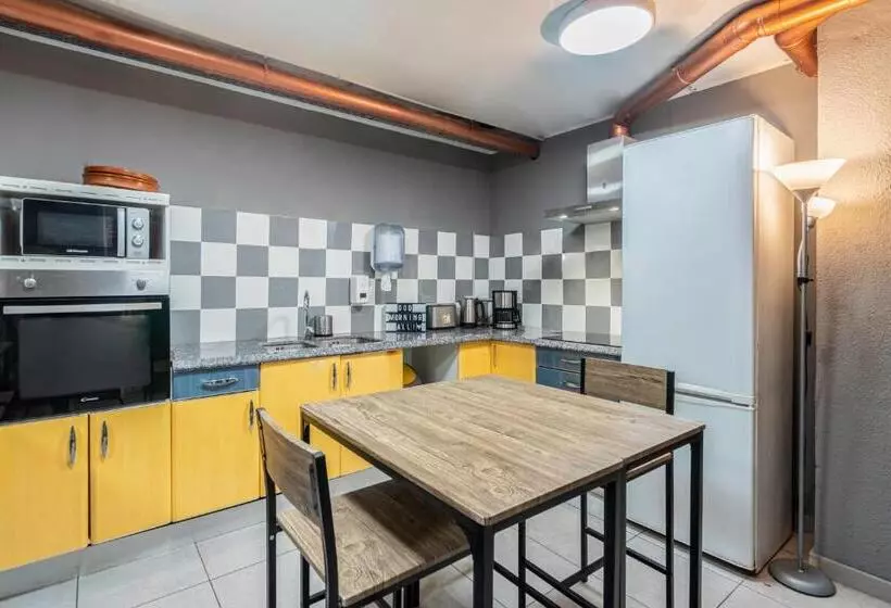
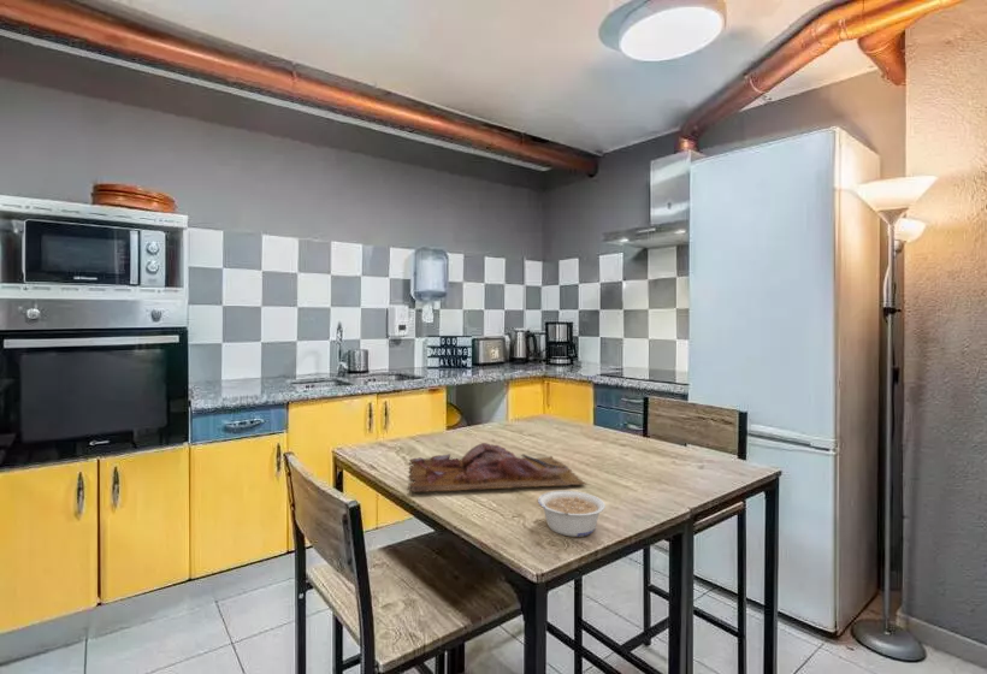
+ cutting board (490, 459)
+ legume (572, 513)
